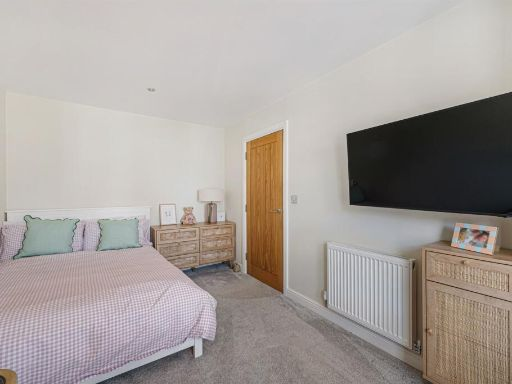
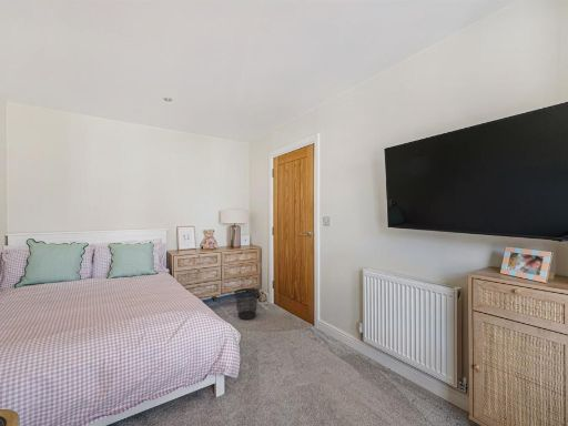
+ wastebasket (245, 304)
